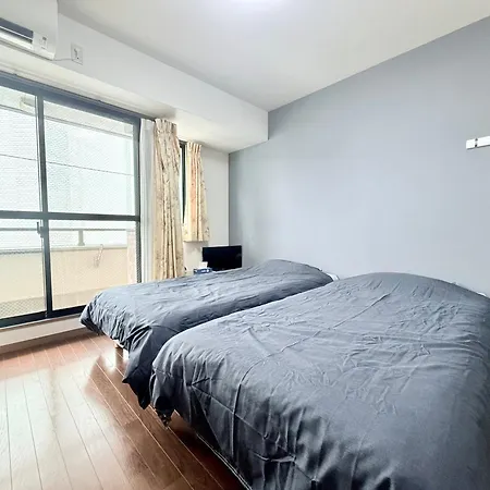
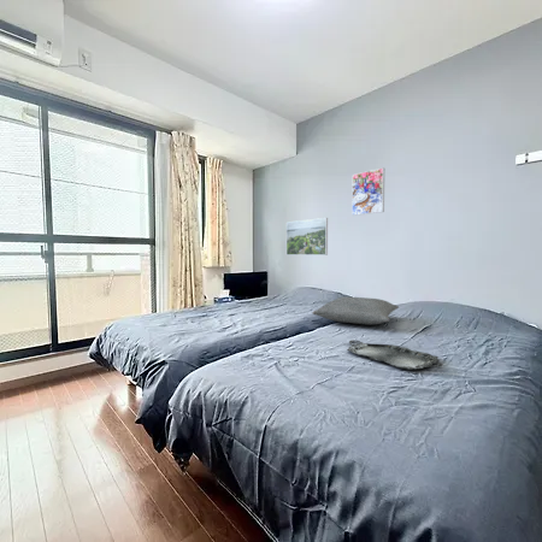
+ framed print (367, 193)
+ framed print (305, 237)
+ serving tray (390, 353)
+ pillow (357, 310)
